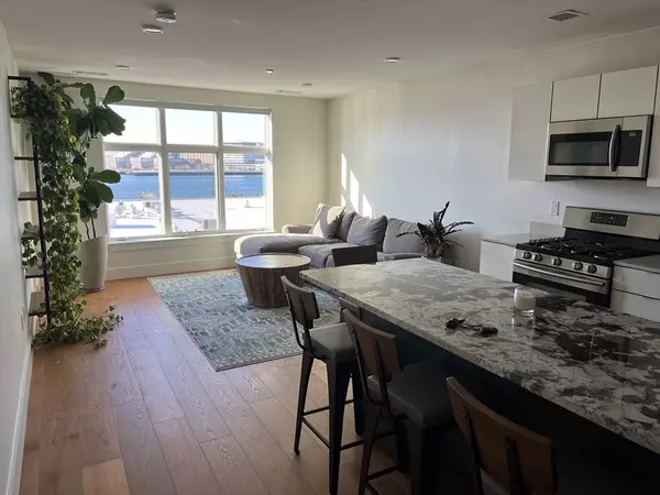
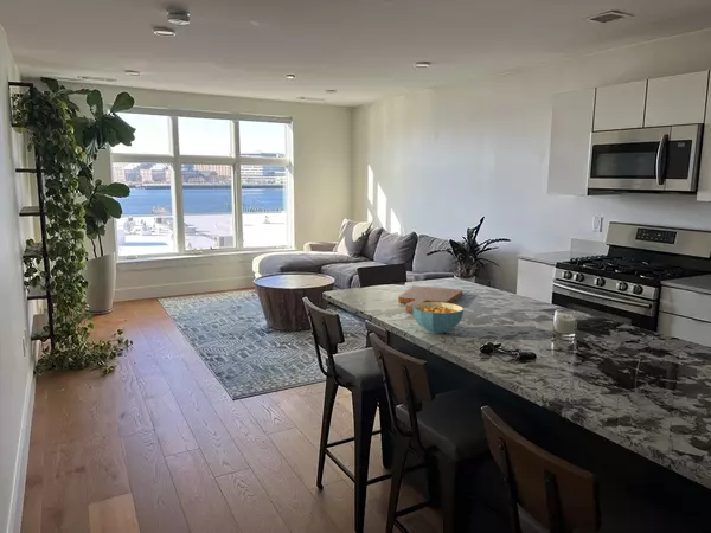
+ cutting board (428, 296)
+ cereal bowl (436, 319)
